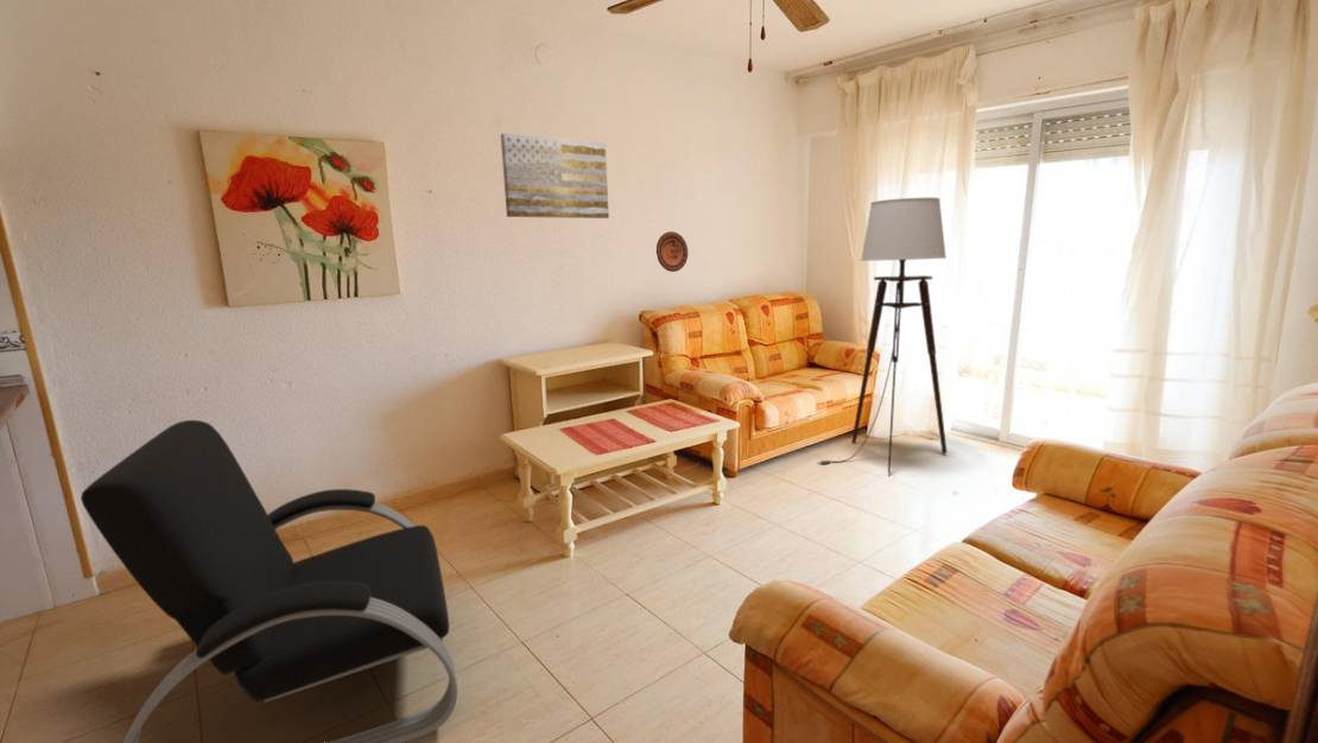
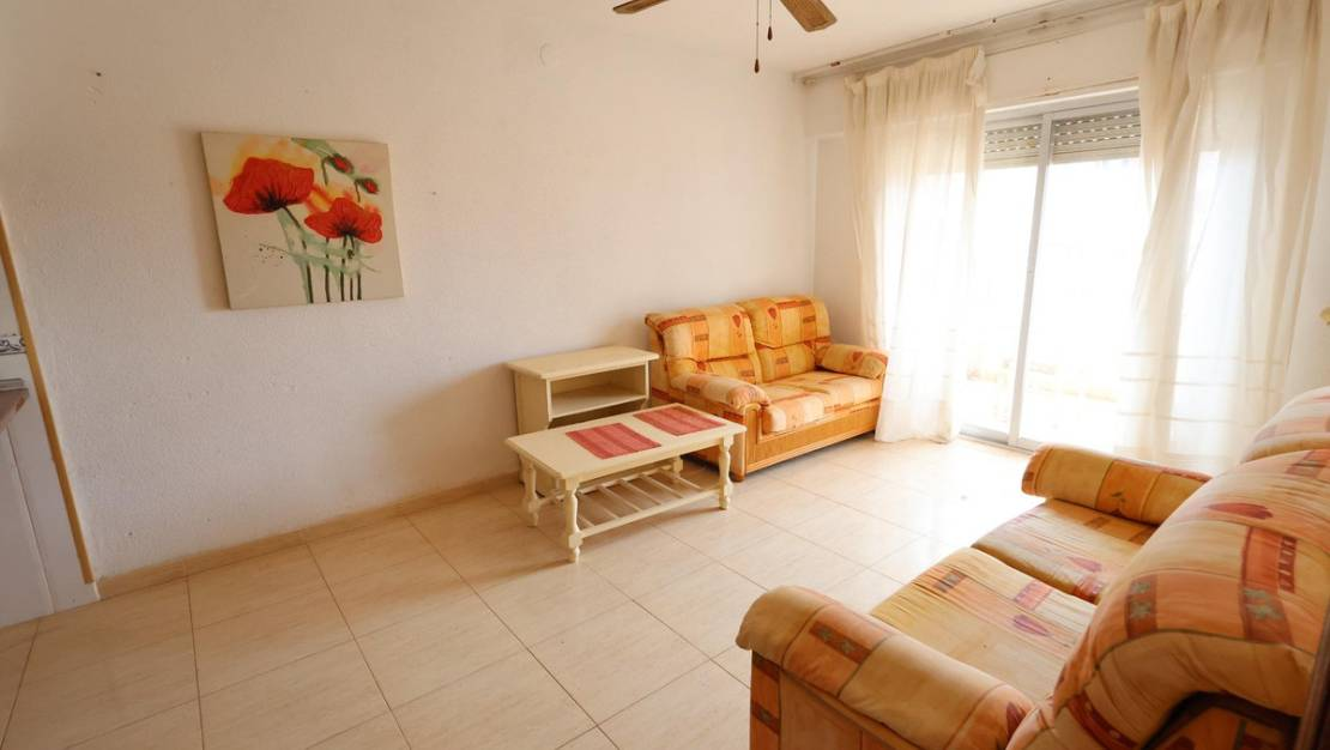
- wall art (557, 178)
- armchair (305, 559)
- floor lamp (876, 334)
- decorative plate (671, 252)
